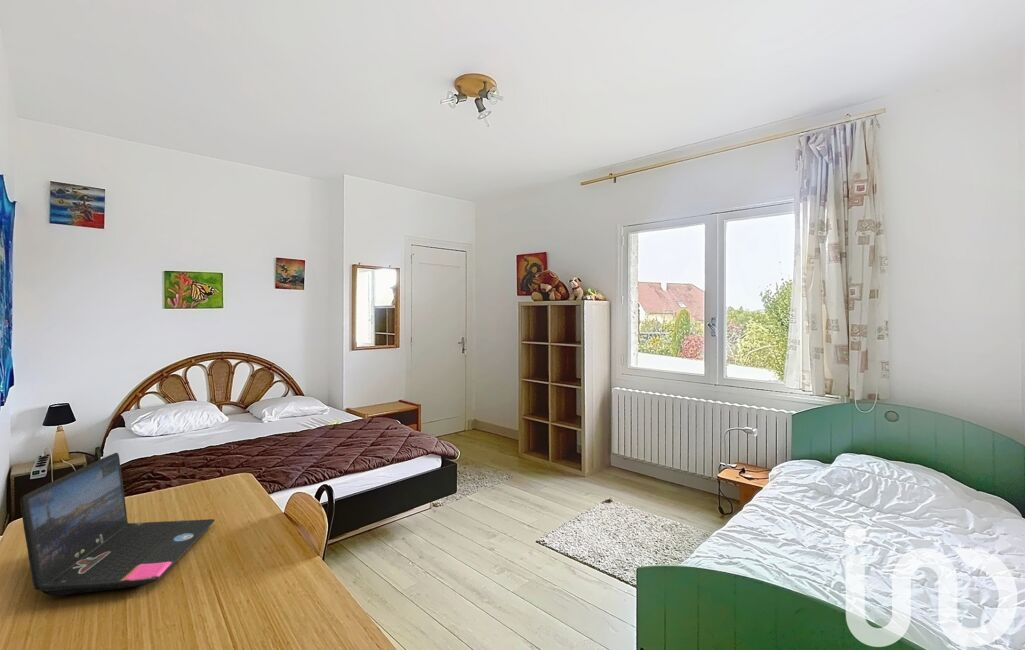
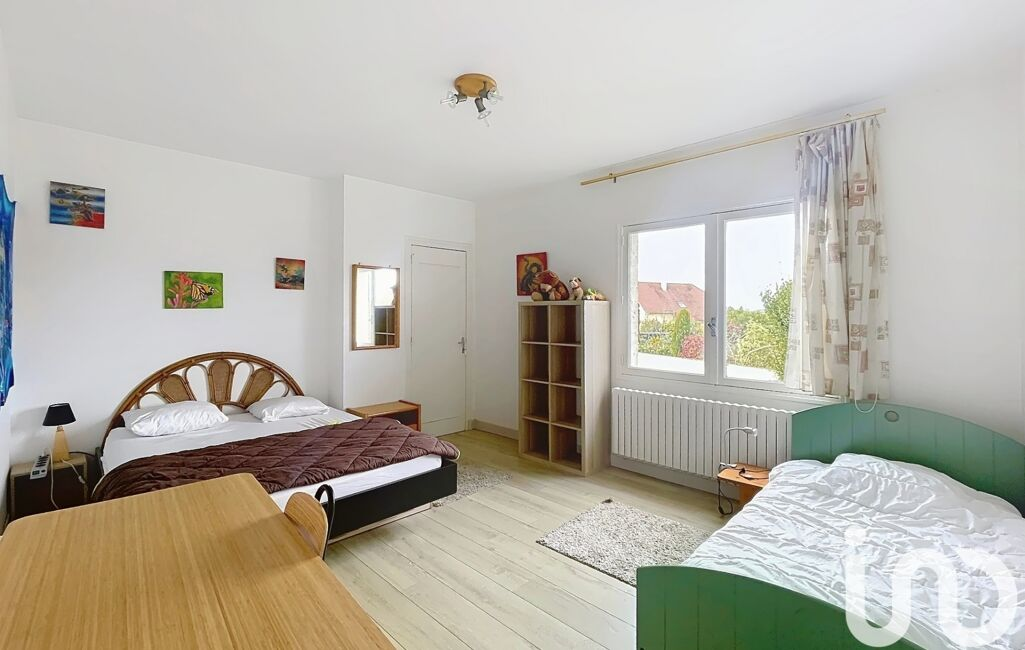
- laptop (126, 512)
